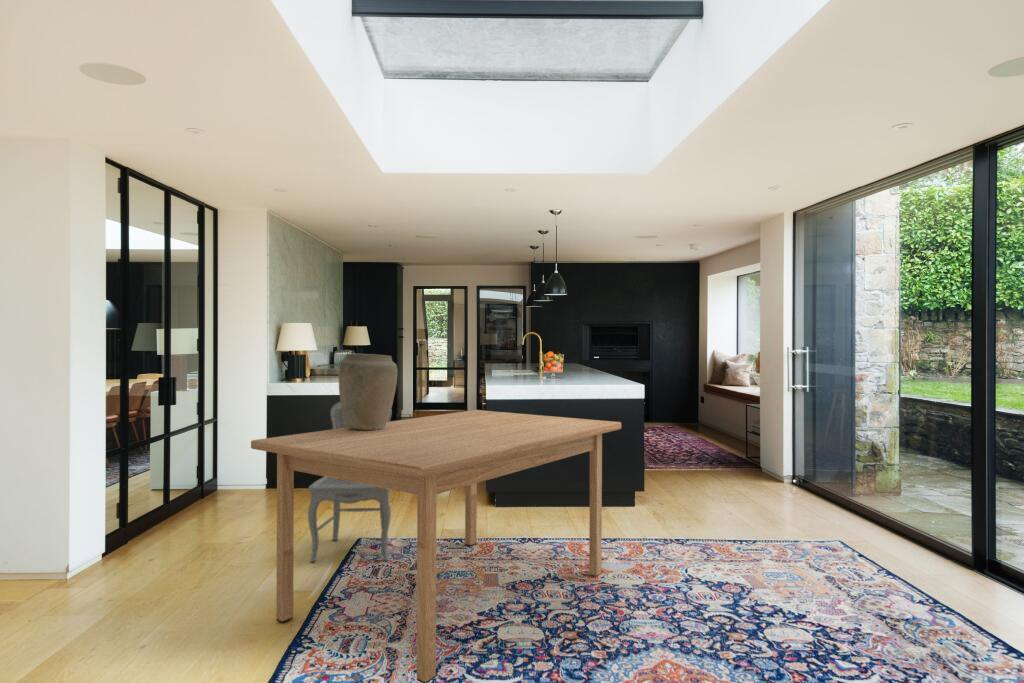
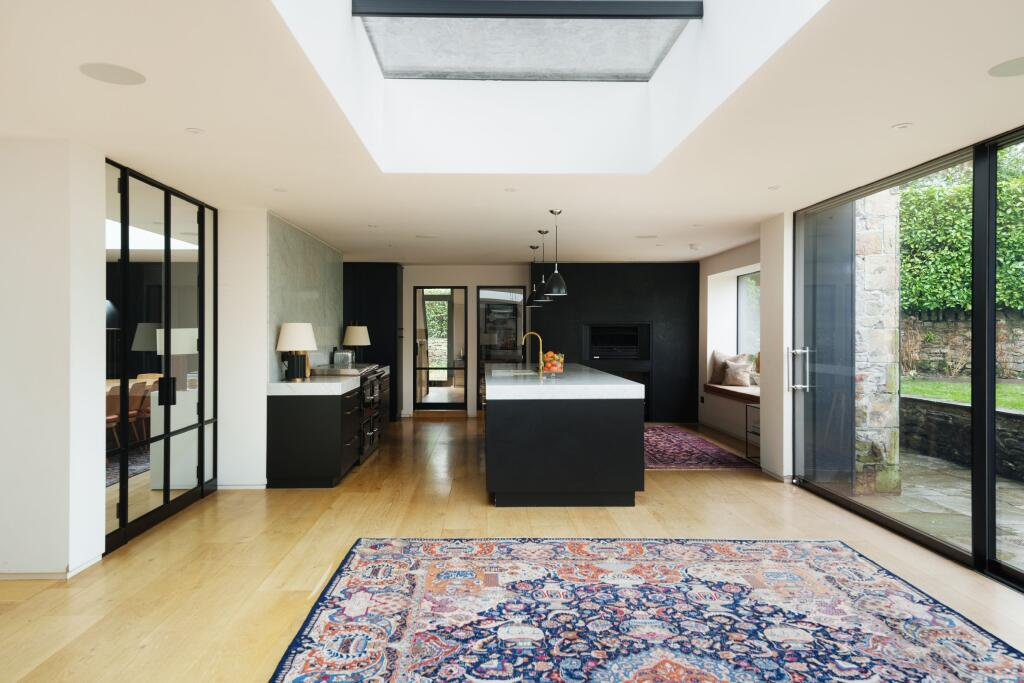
- vase (368, 390)
- dining chair (354, 482)
- table (465, 512)
